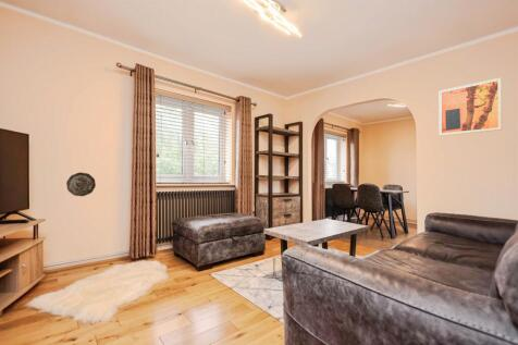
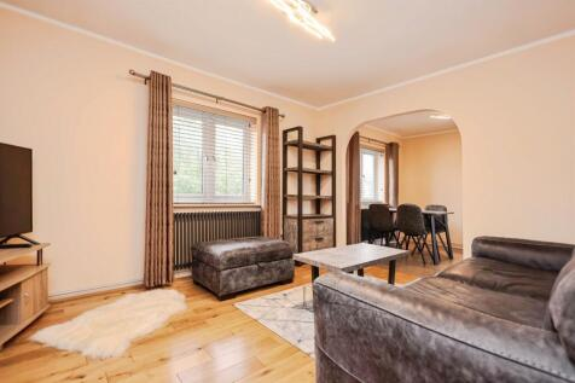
- wall art (468, 109)
- decorative plate (81, 184)
